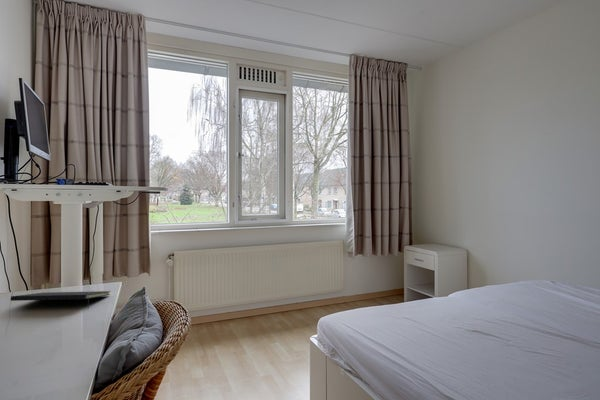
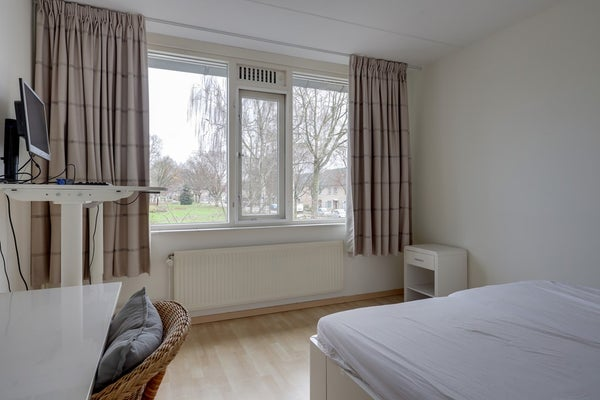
- notepad (64, 295)
